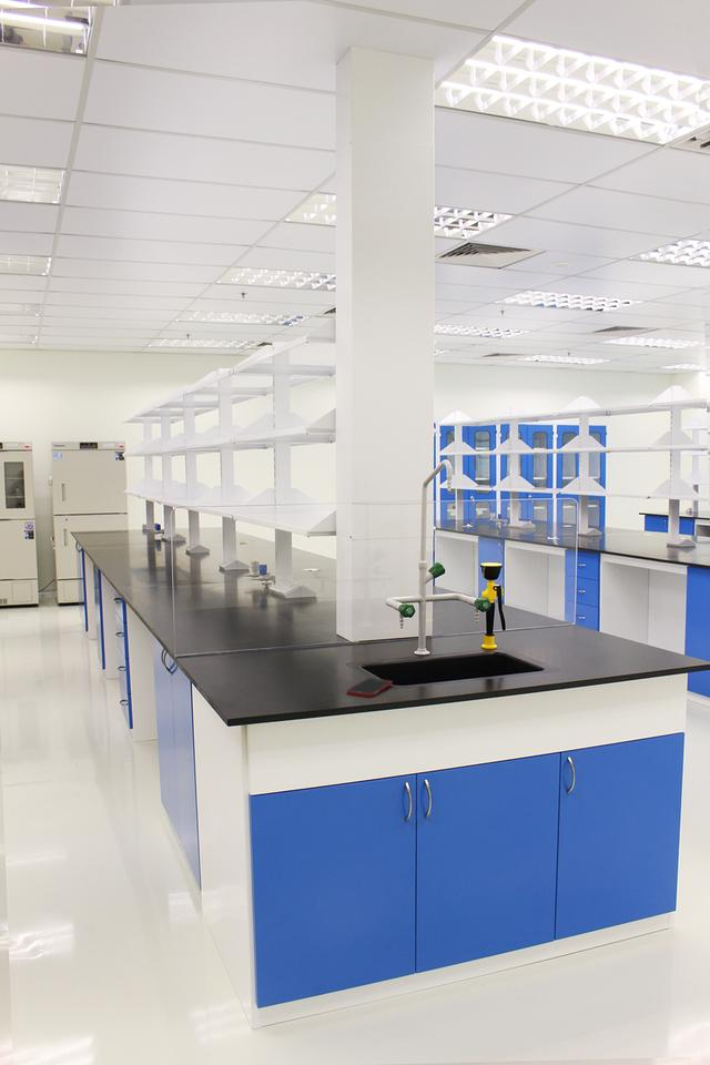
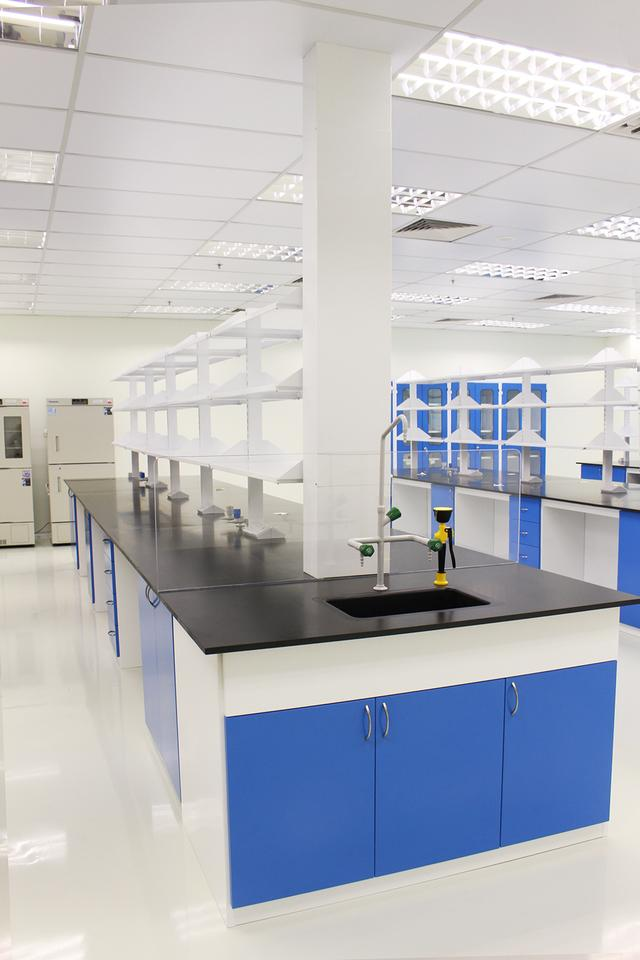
- cell phone (369, 687)
